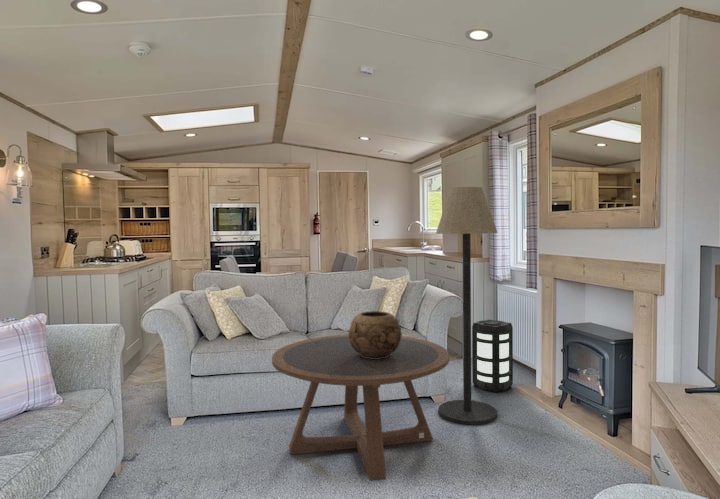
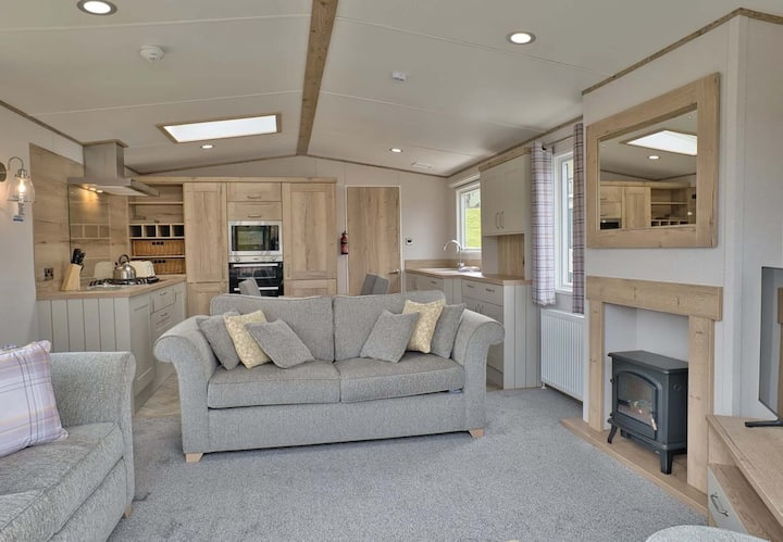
- decorative bowl (375, 334)
- lantern (492, 354)
- coffee table (363, 397)
- floor lamp (466, 301)
